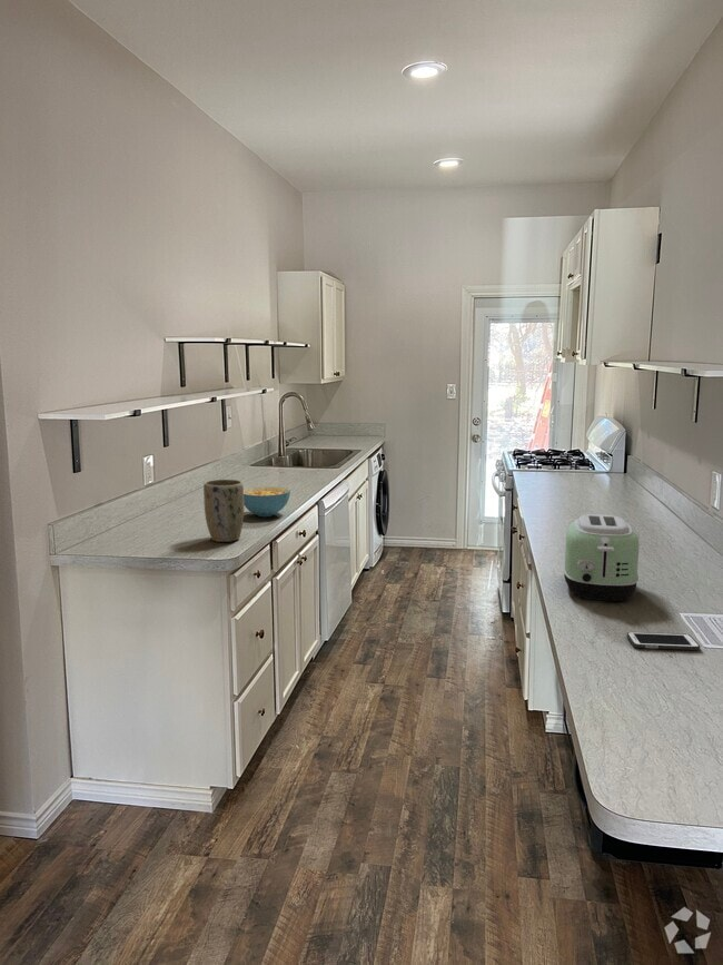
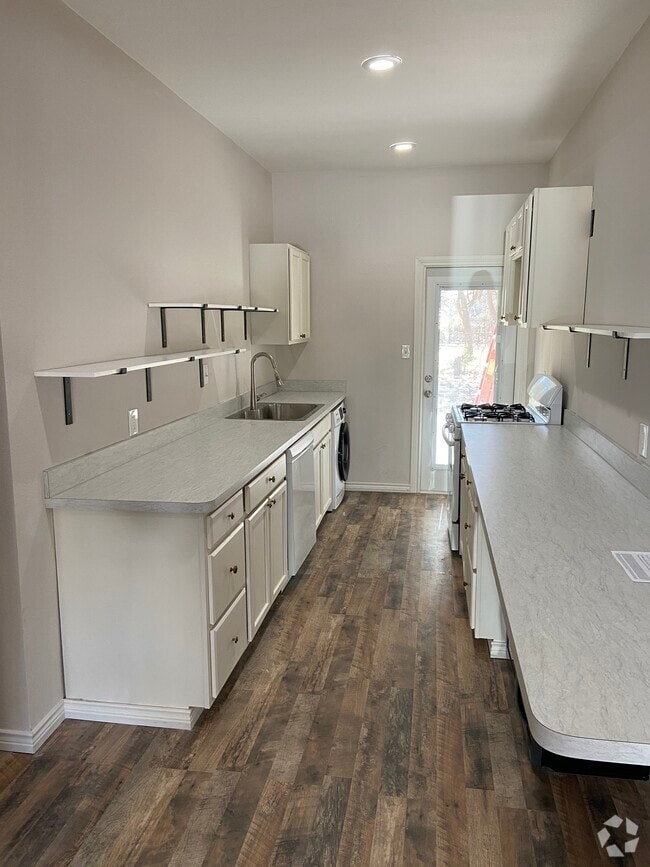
- cereal bowl (265, 503)
- plant pot (224, 510)
- cell phone (662, 640)
- toaster (601, 555)
